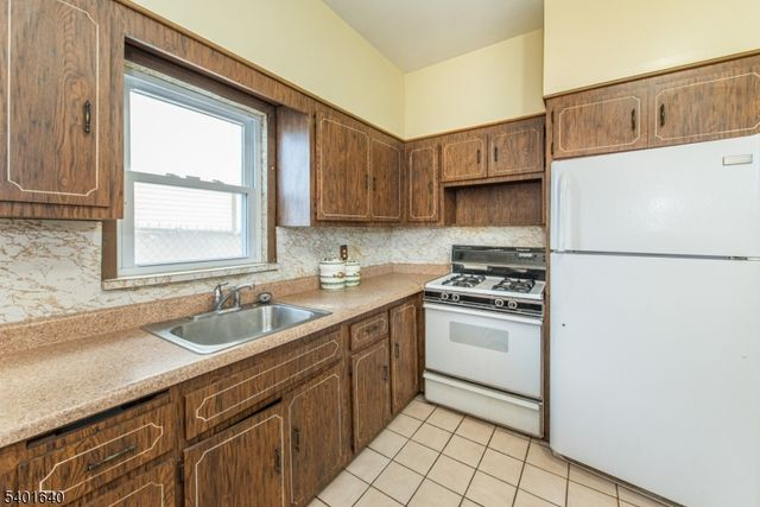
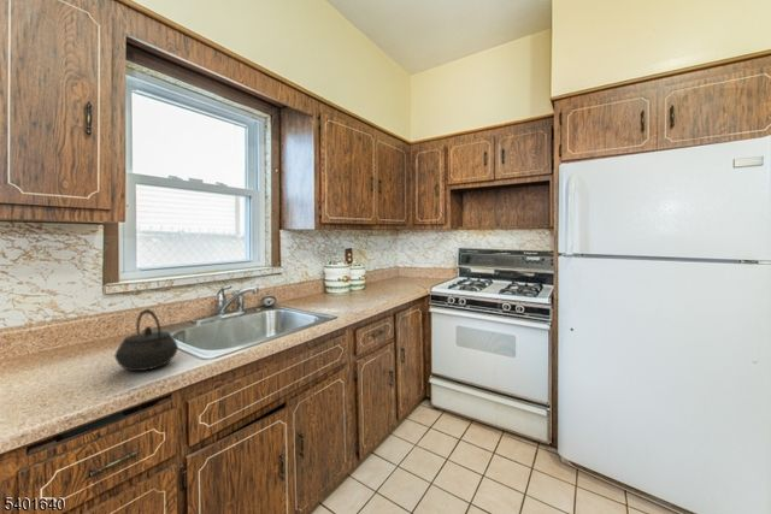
+ kettle (146, 337)
